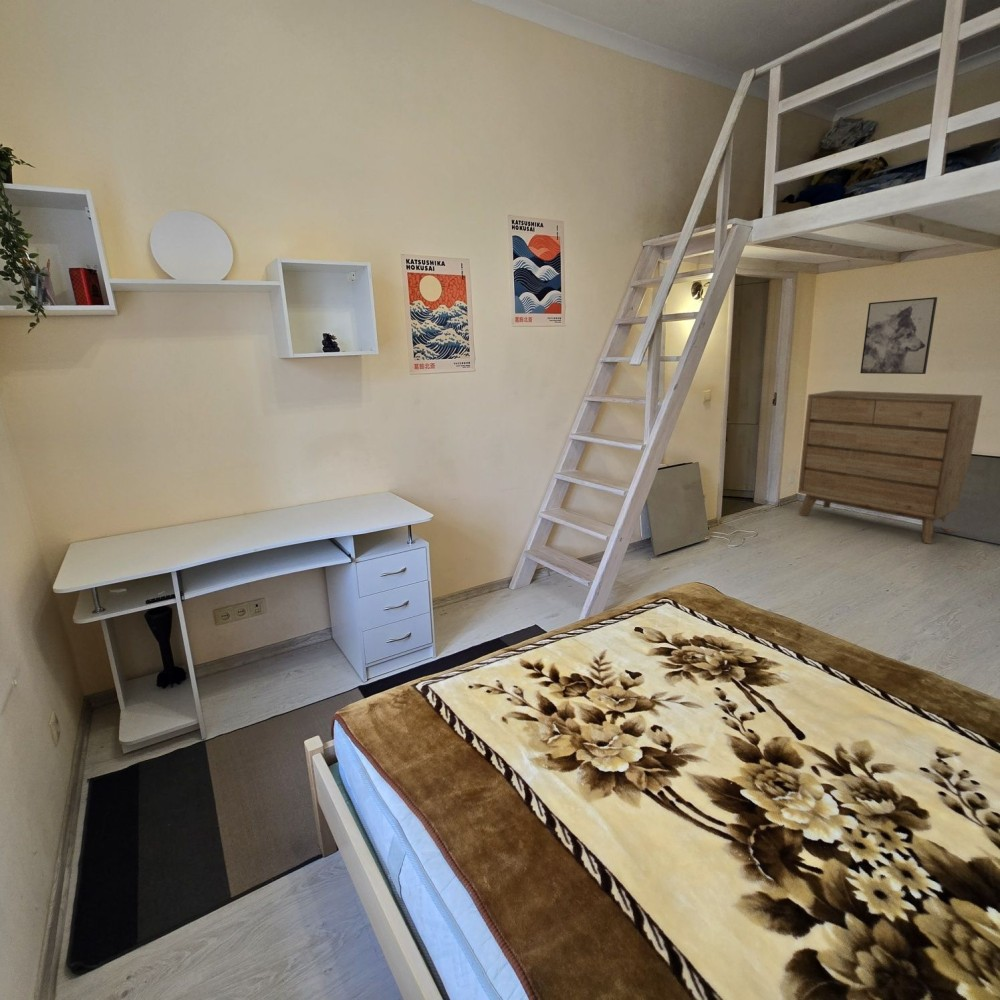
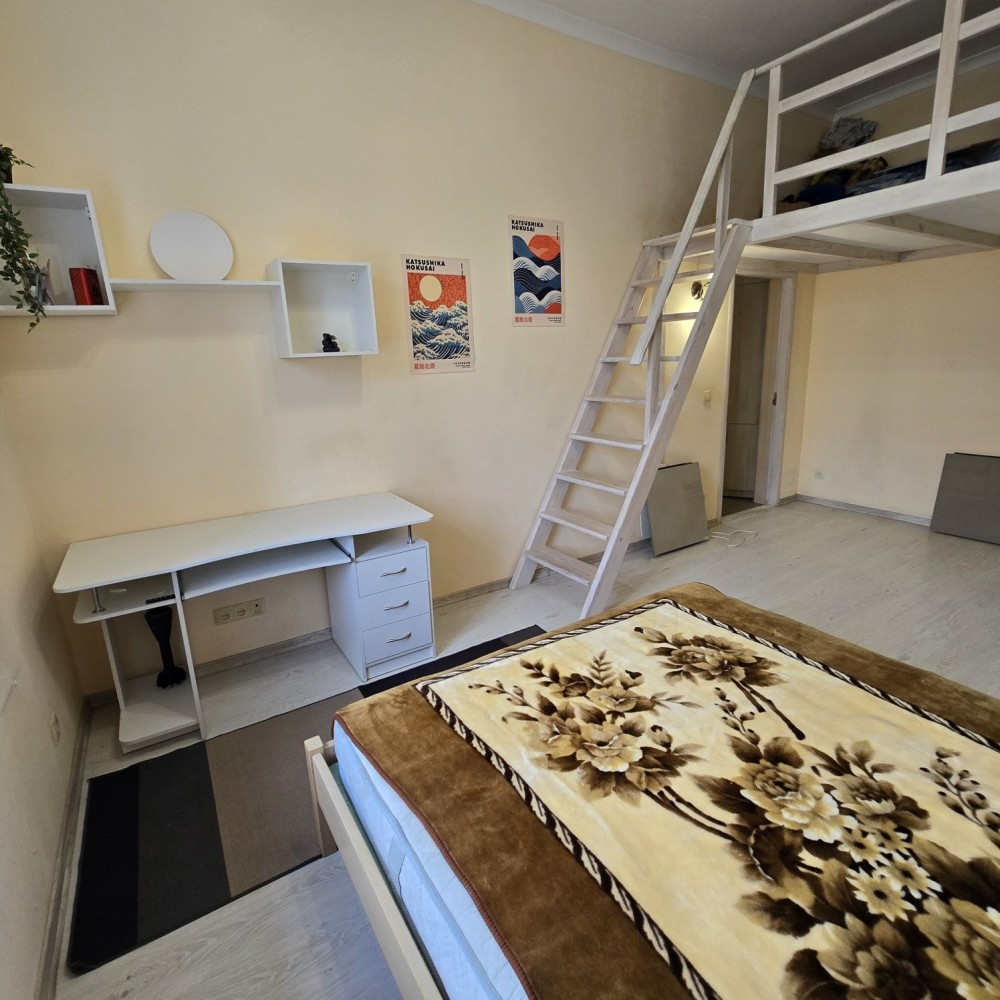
- wall art (896, 337)
- dresser (880, 460)
